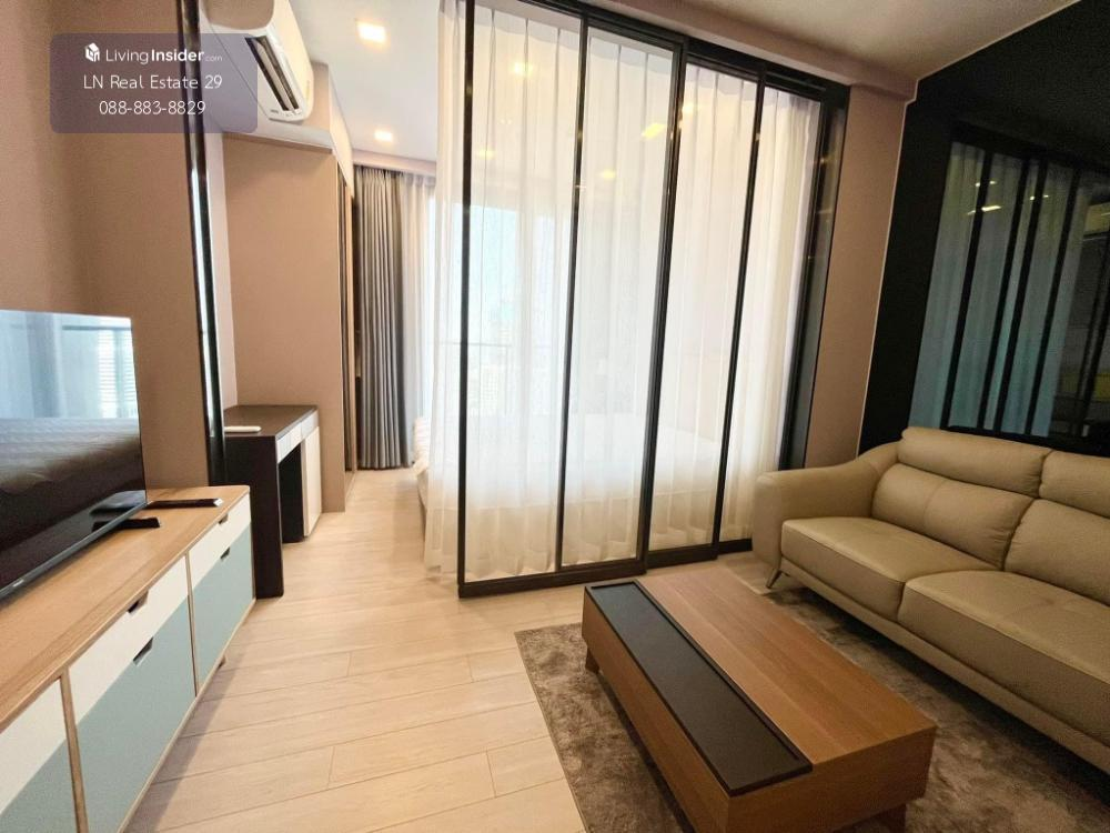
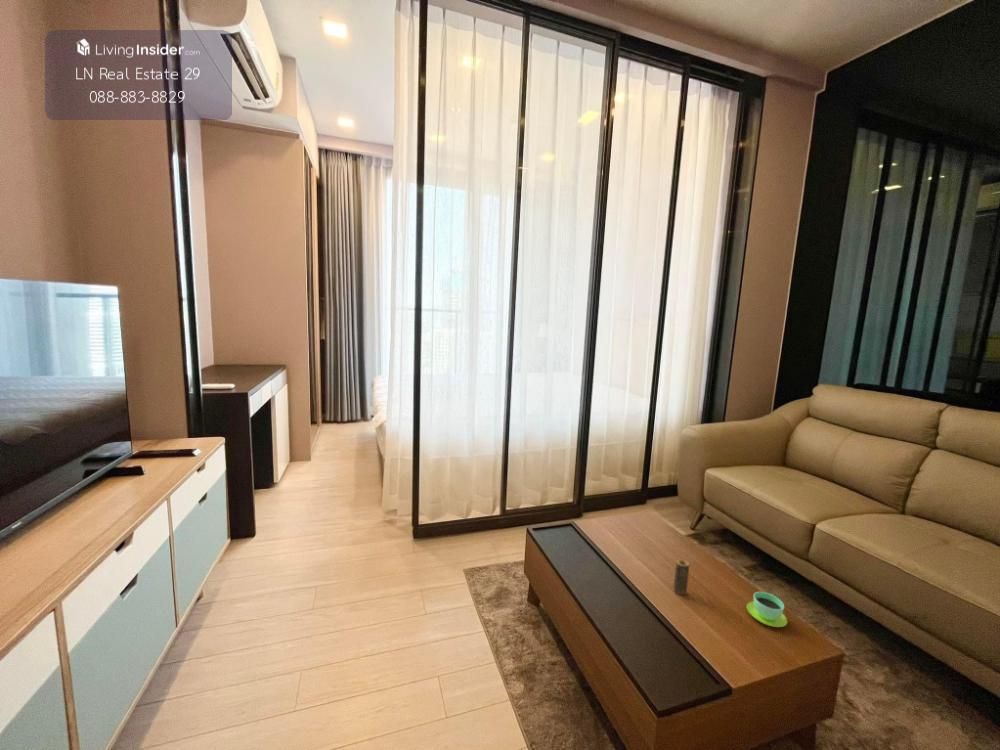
+ candle (681, 576)
+ cup (767, 608)
